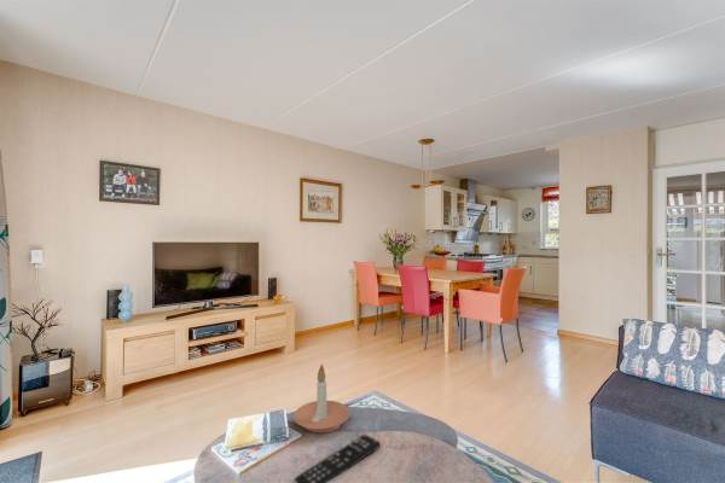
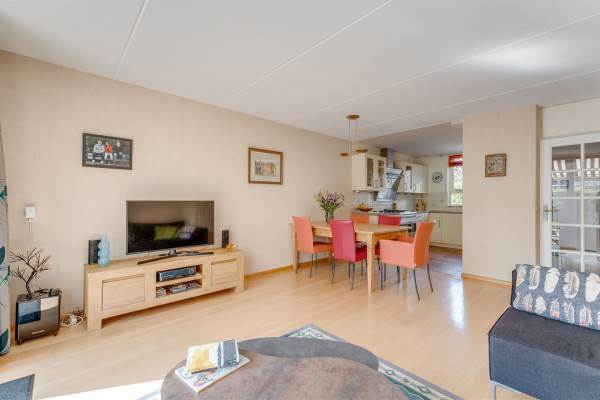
- candle holder (321, 394)
- remote control (341, 459)
